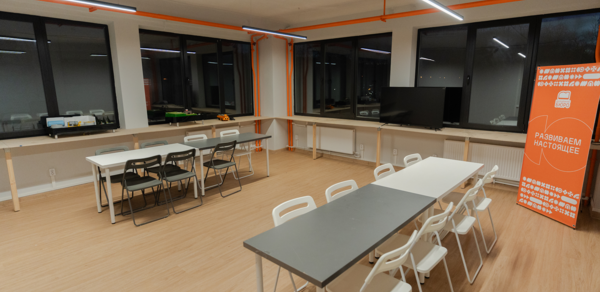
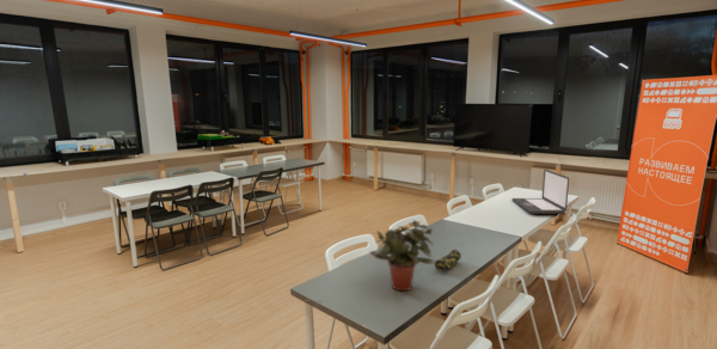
+ laptop (543, 190)
+ potted plant (400, 255)
+ pencil case (447, 261)
